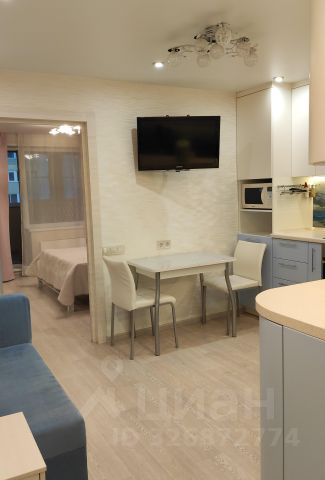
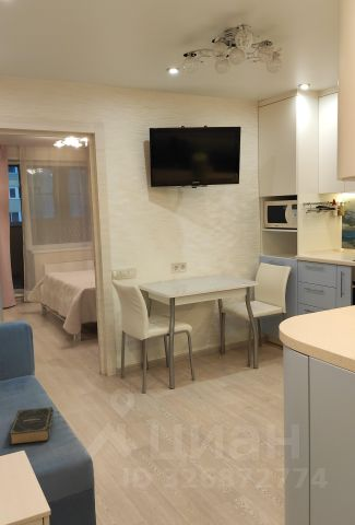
+ book (33, 424)
